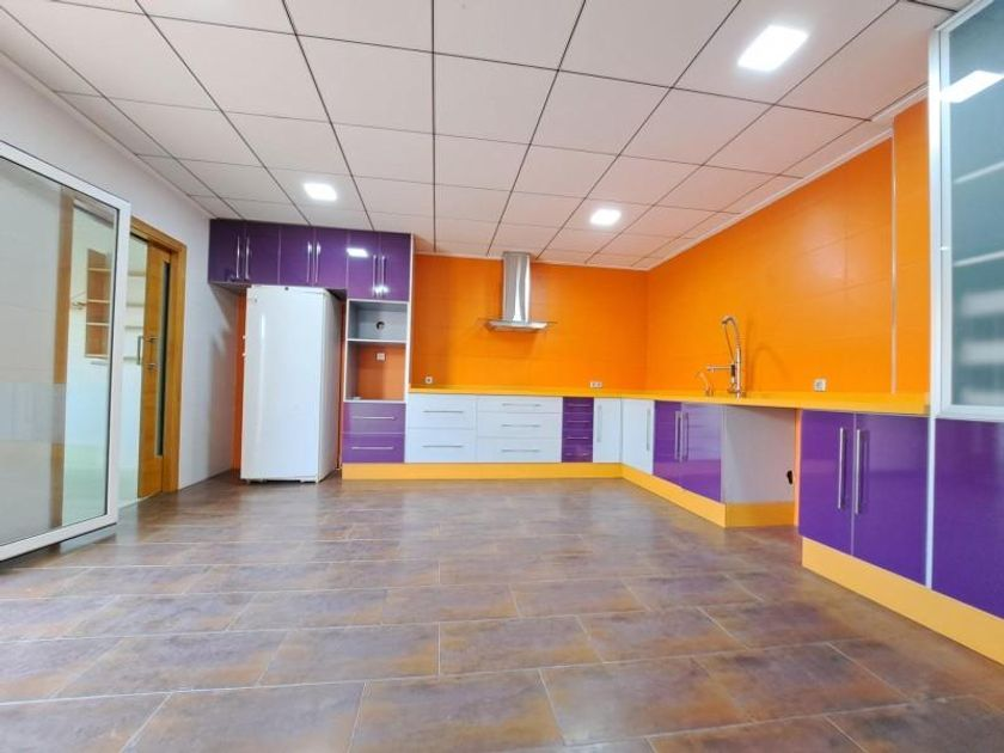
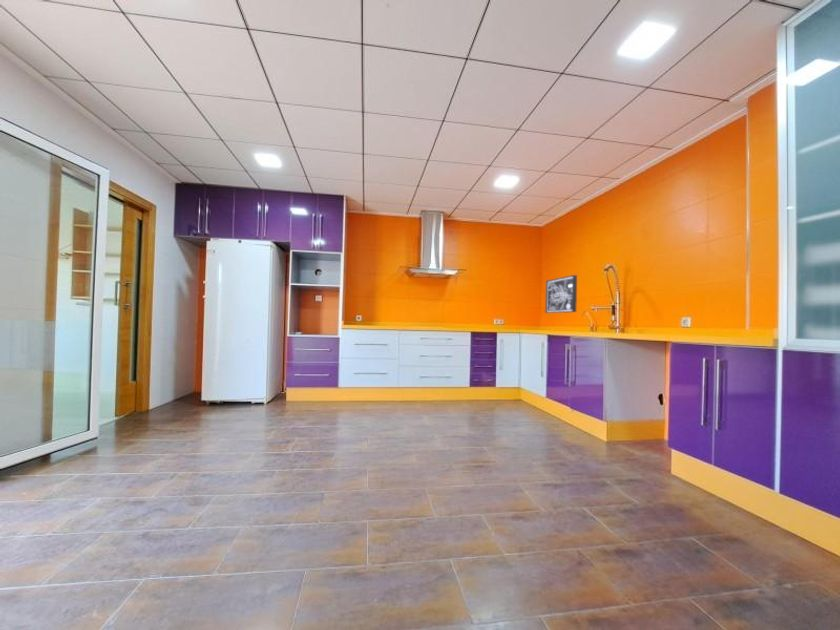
+ wall art (560, 295)
